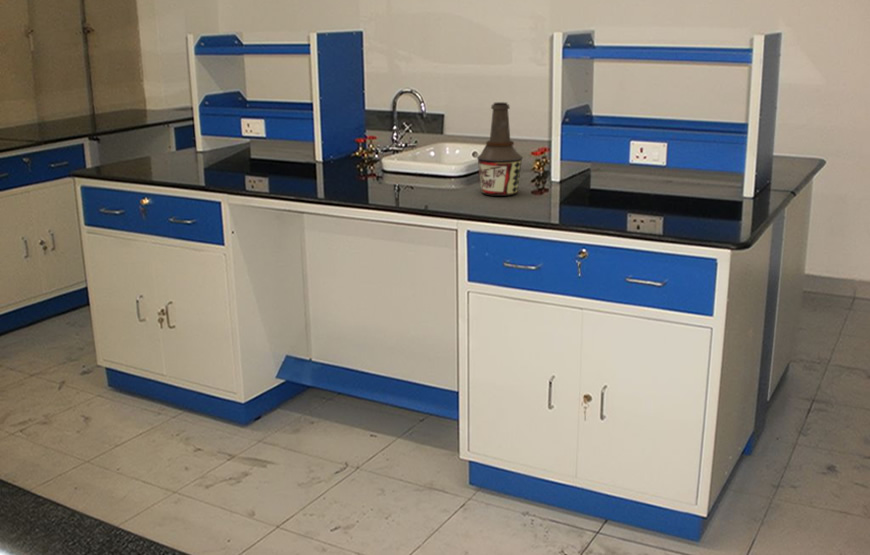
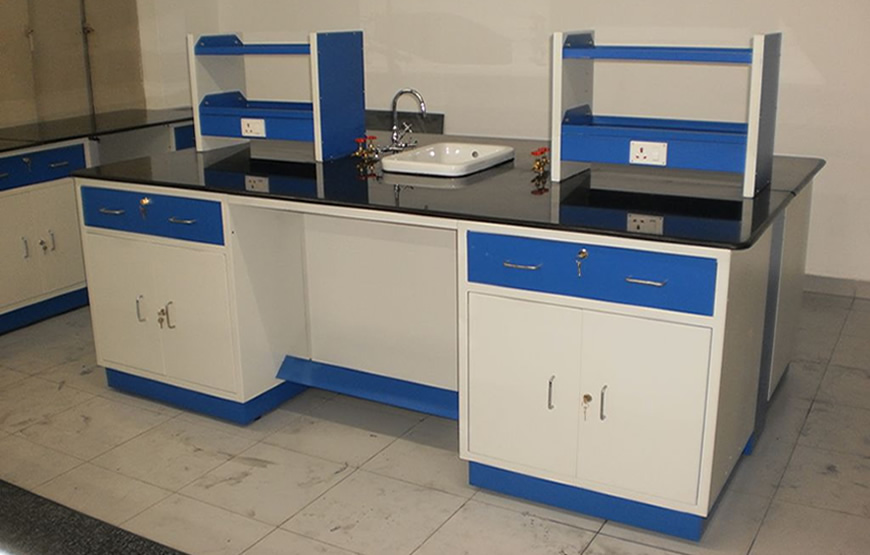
- bottle (498, 148)
